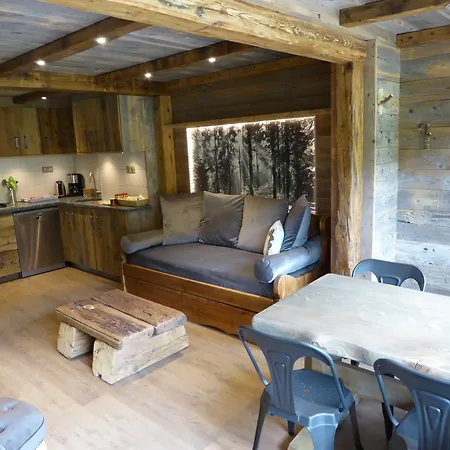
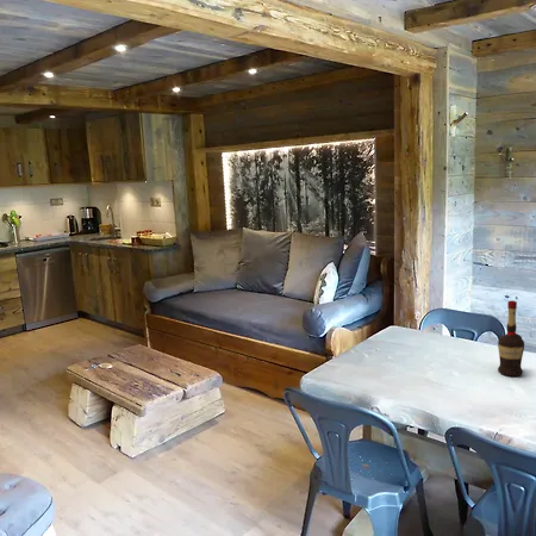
+ liquor (511, 337)
